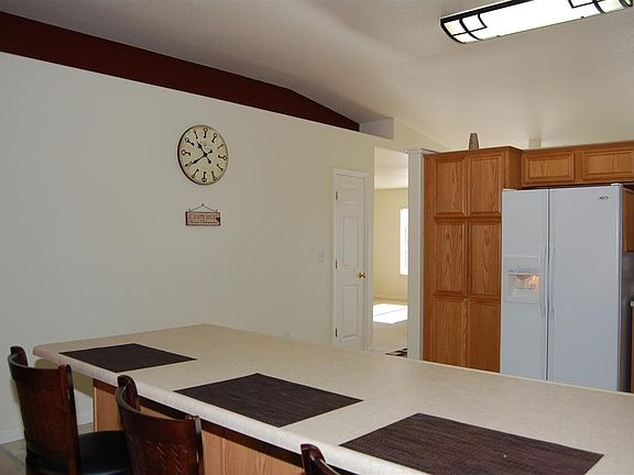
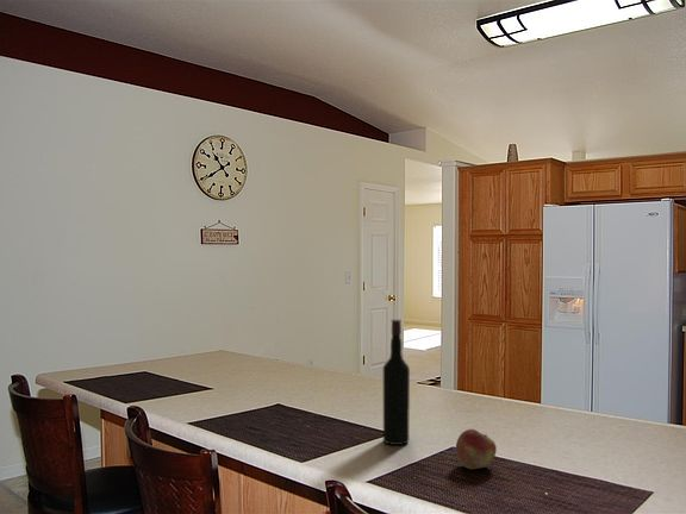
+ fruit (475, 447)
+ wine bottle (395, 380)
